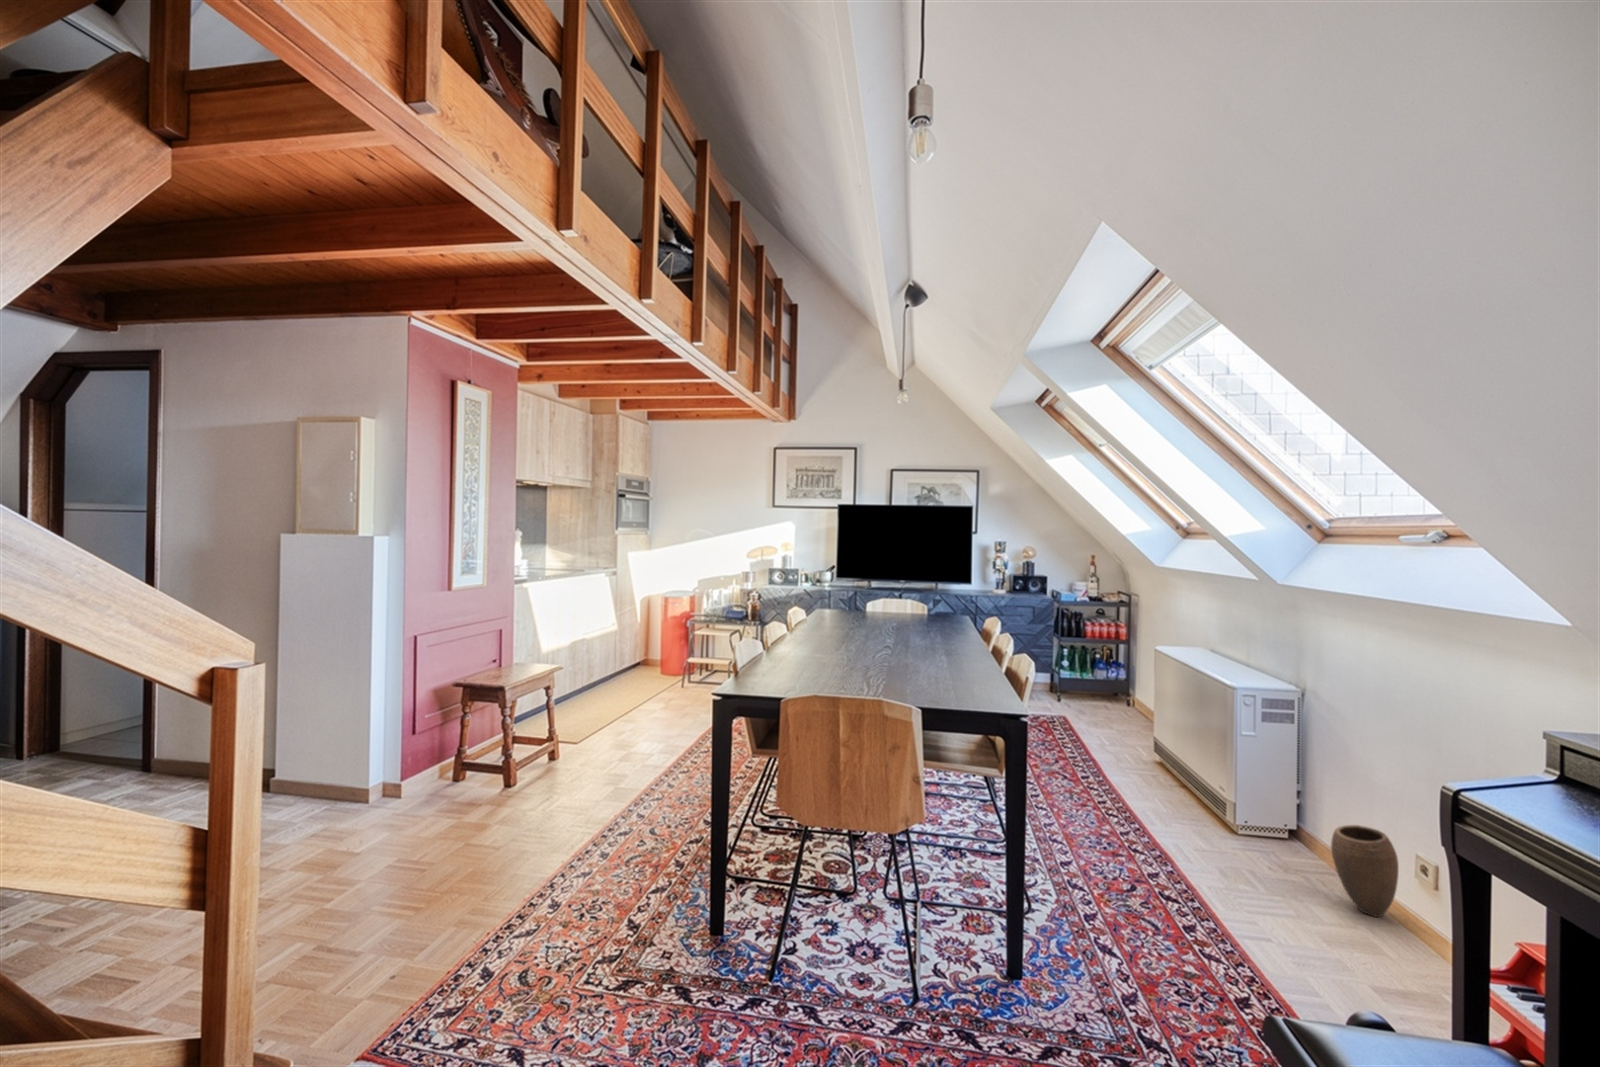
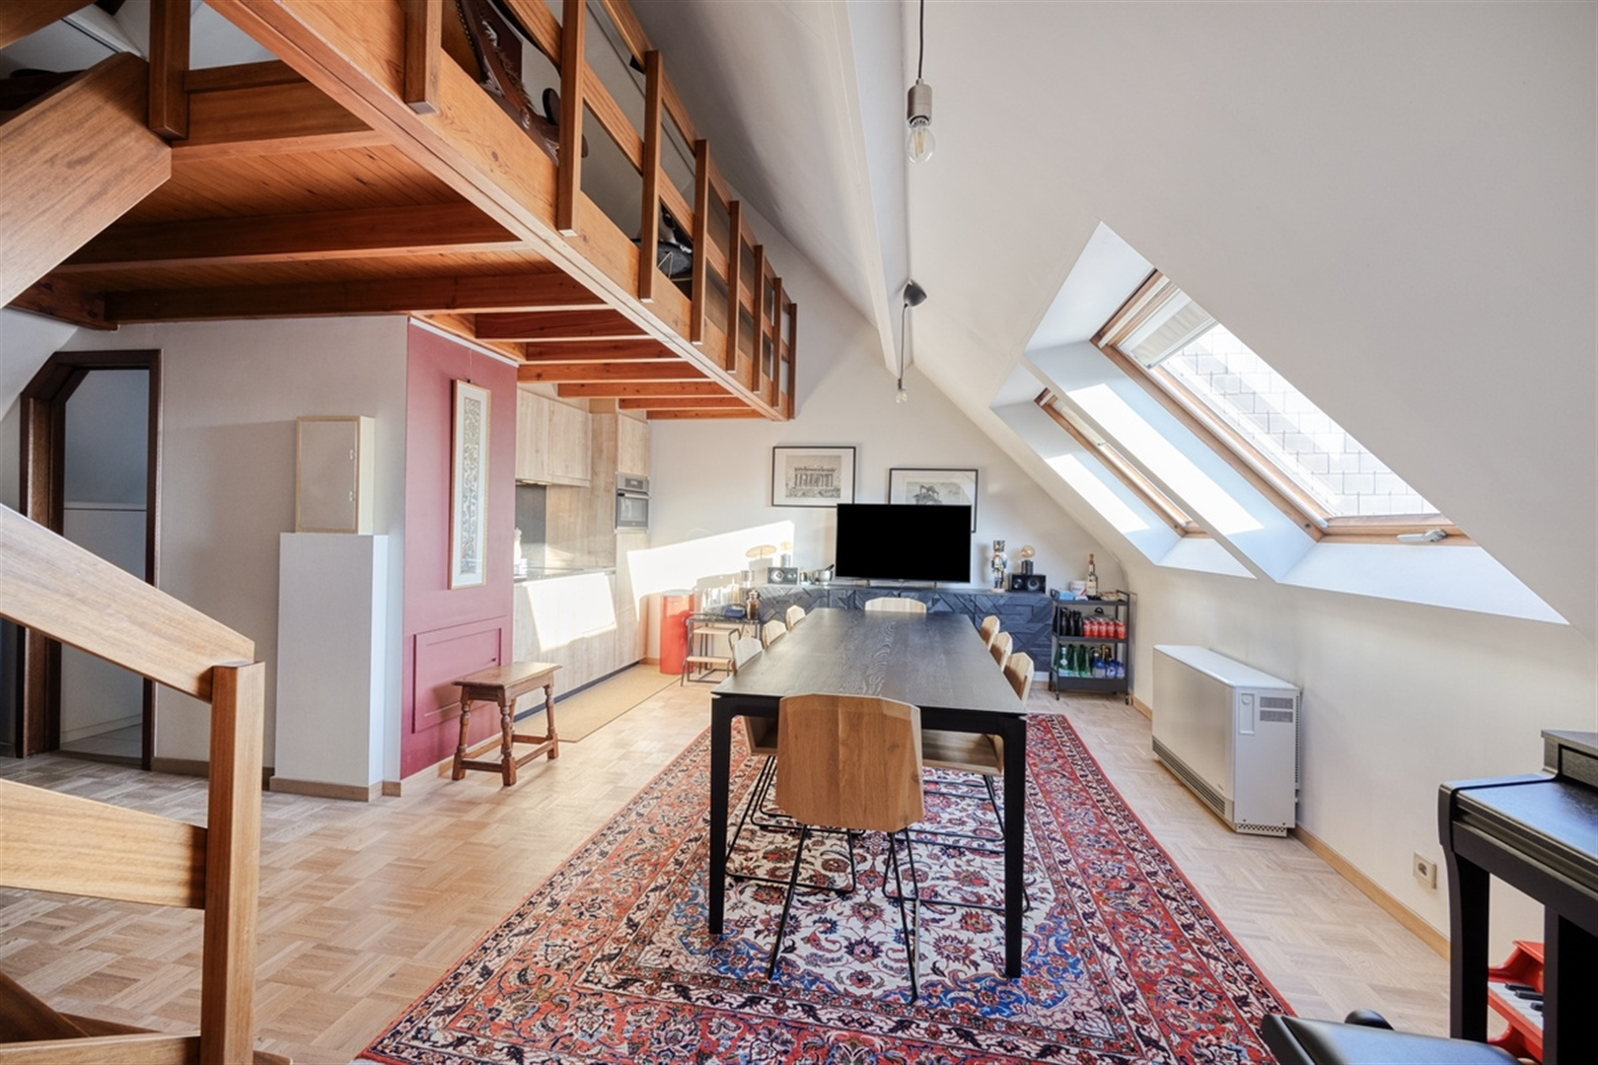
- planter (1363, 871)
